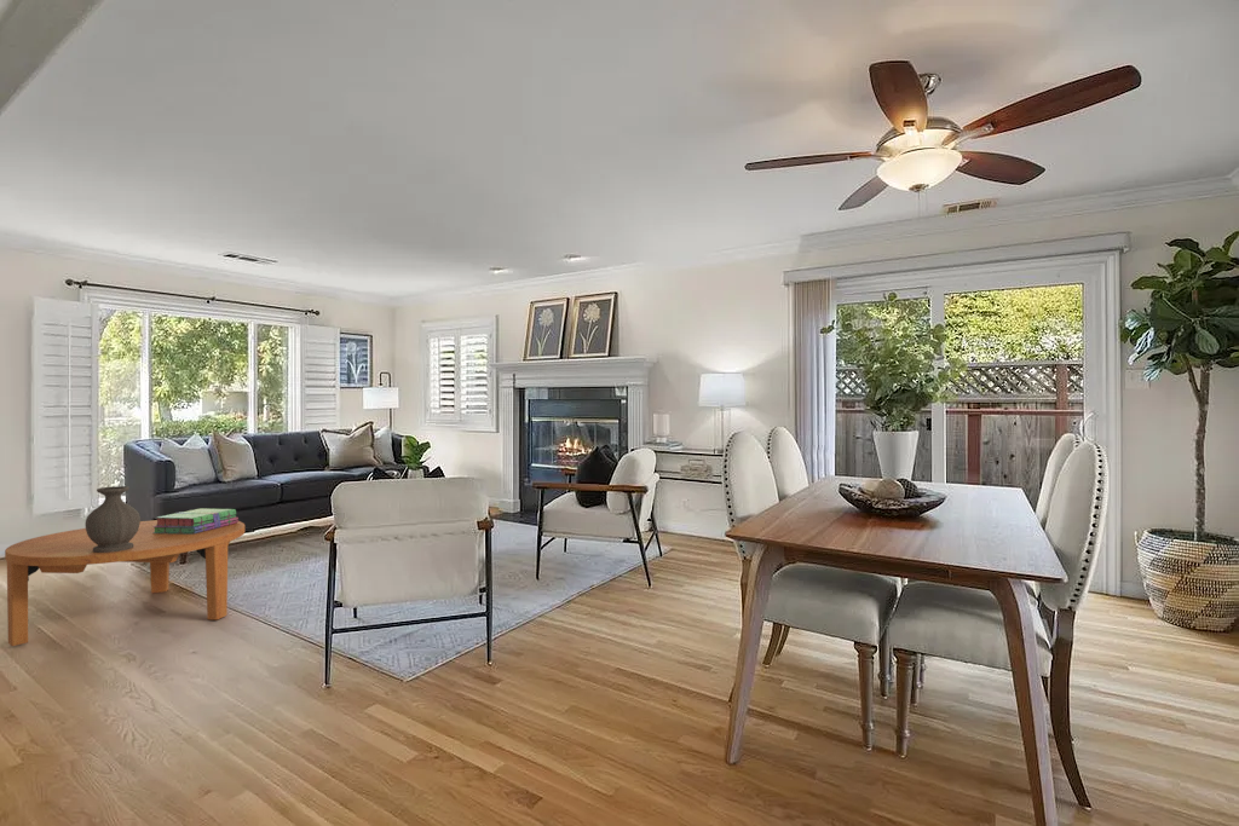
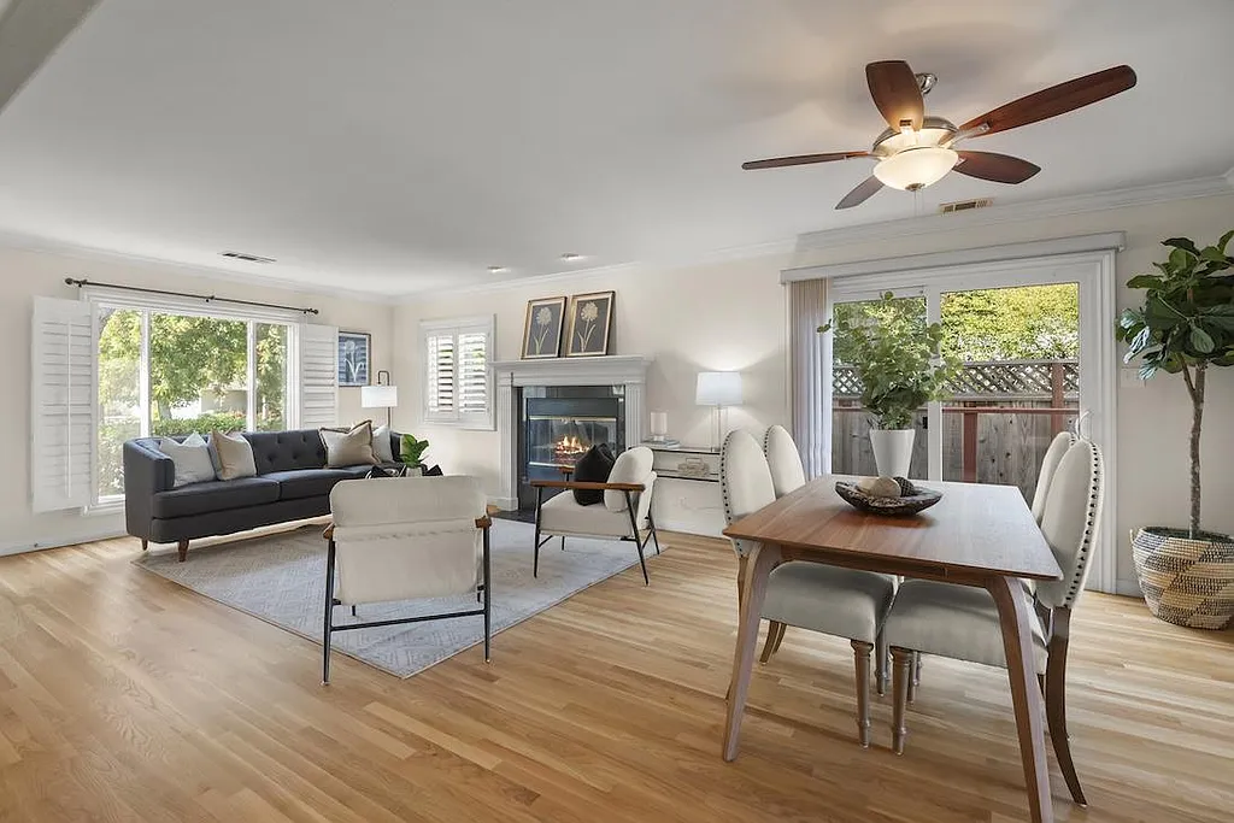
- stack of books (197, 520)
- vase (113, 518)
- coffee table (137, 561)
